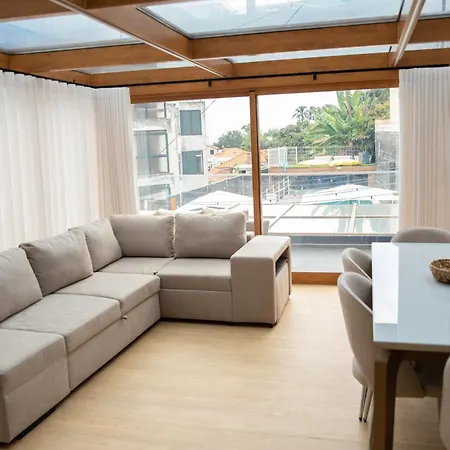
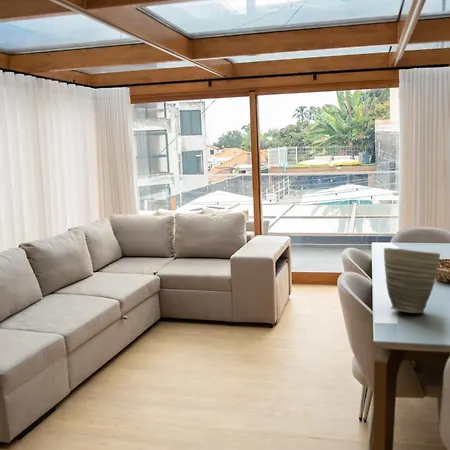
+ vase (411, 278)
